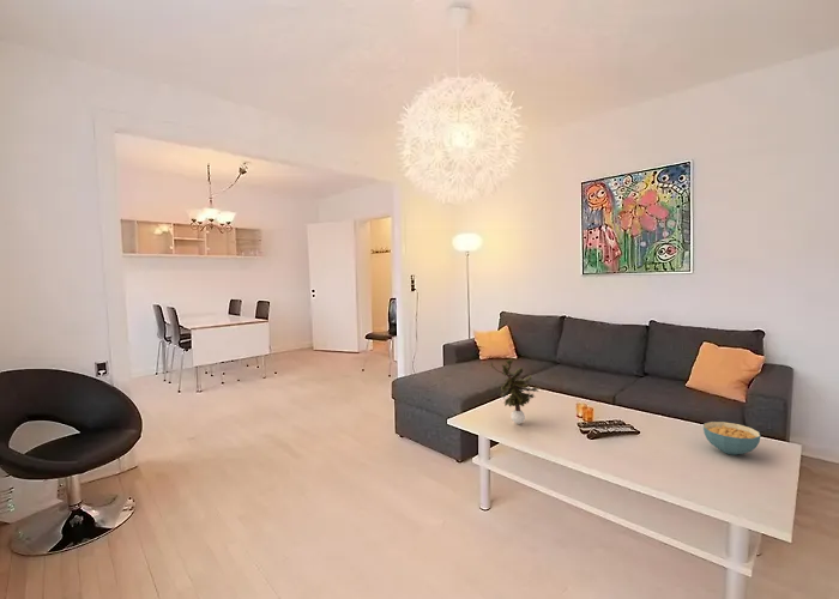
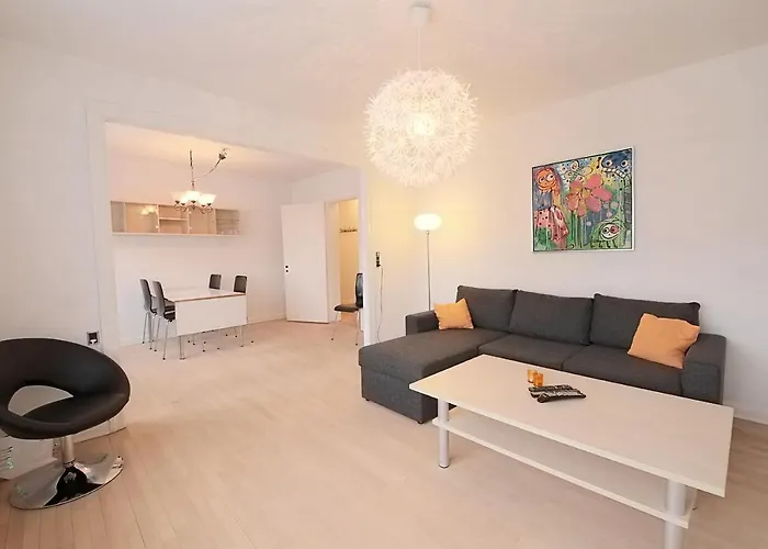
- potted plant (512, 389)
- cereal bowl (730, 440)
